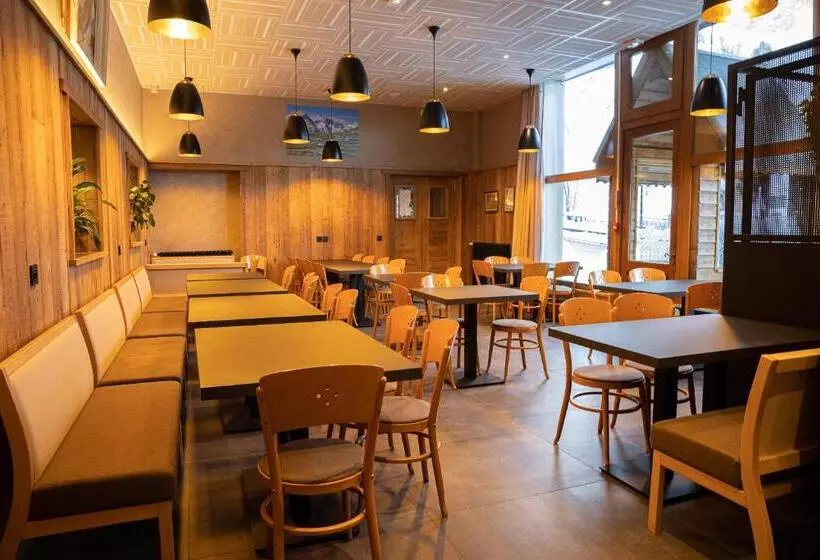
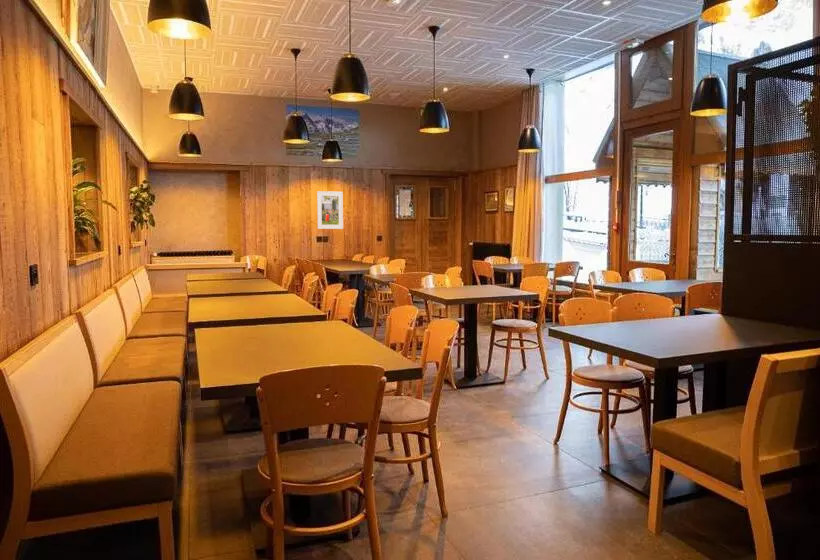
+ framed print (330, 210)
